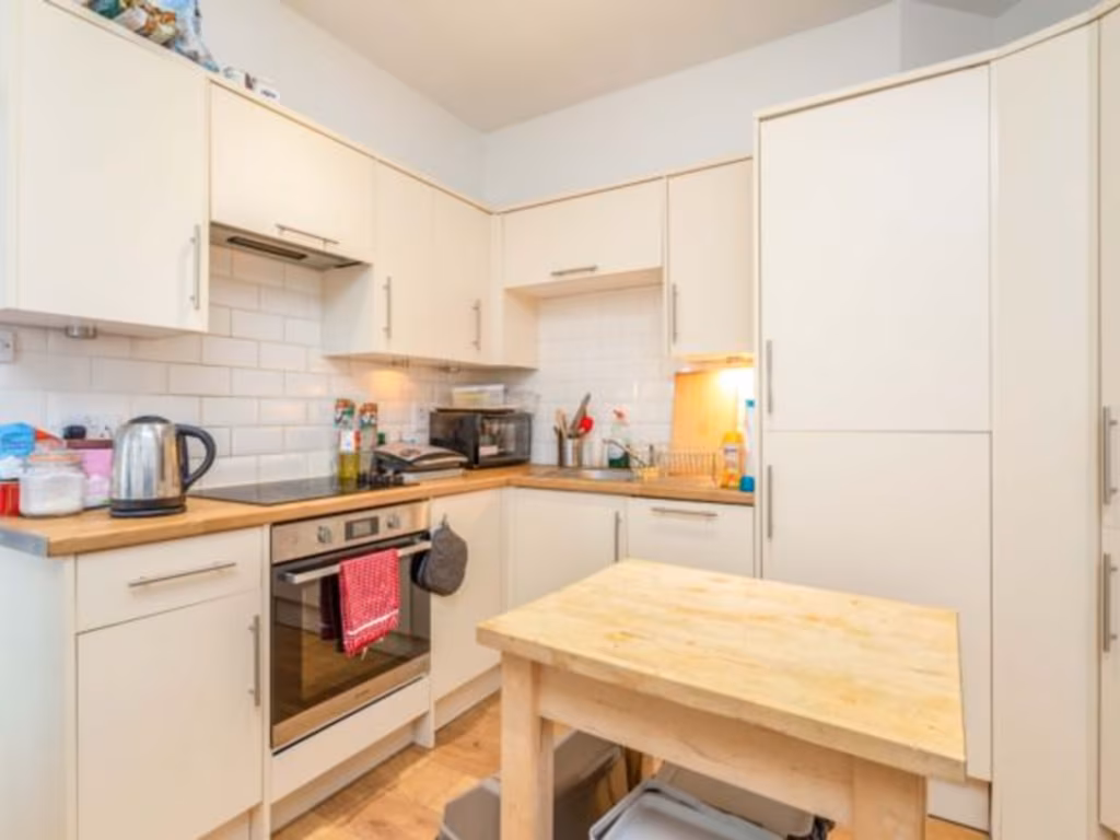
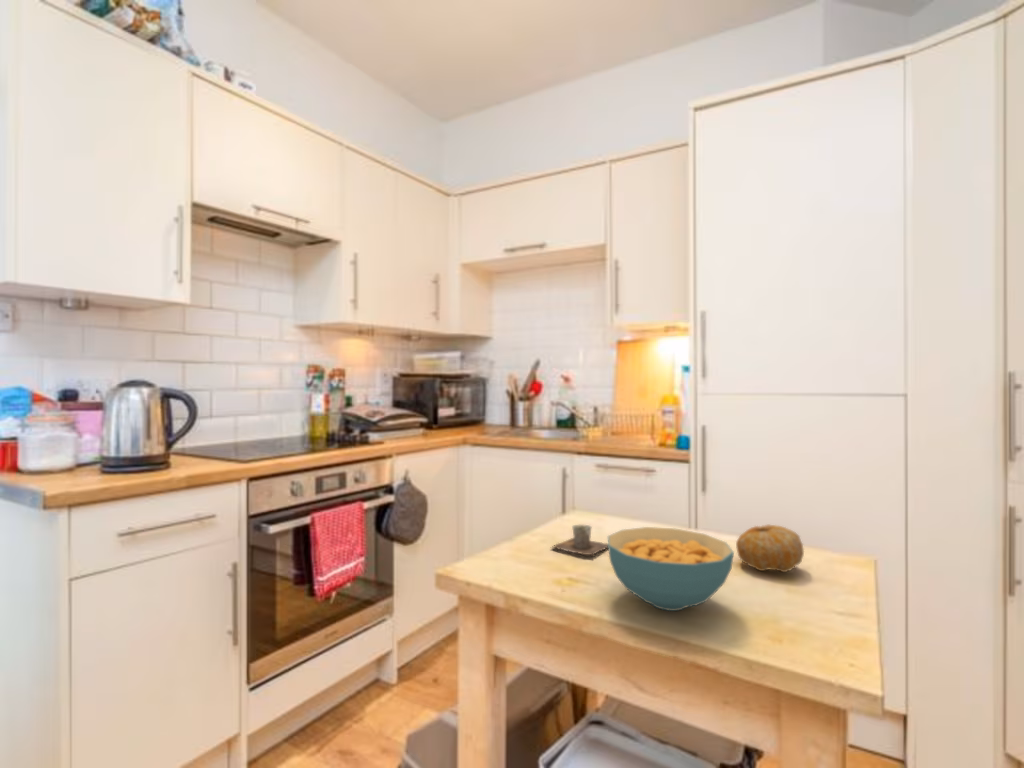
+ cup (581, 536)
+ cereal bowl (667, 573)
+ fruit (769, 546)
